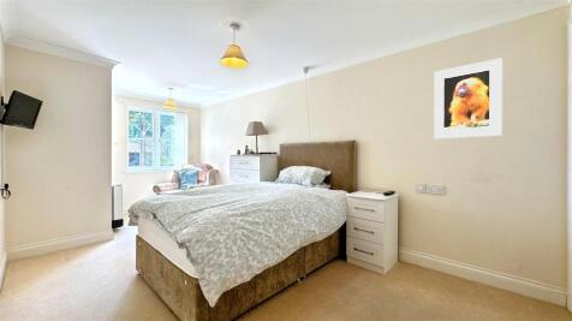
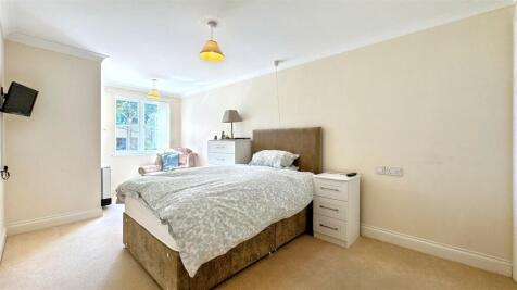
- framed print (465, 101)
